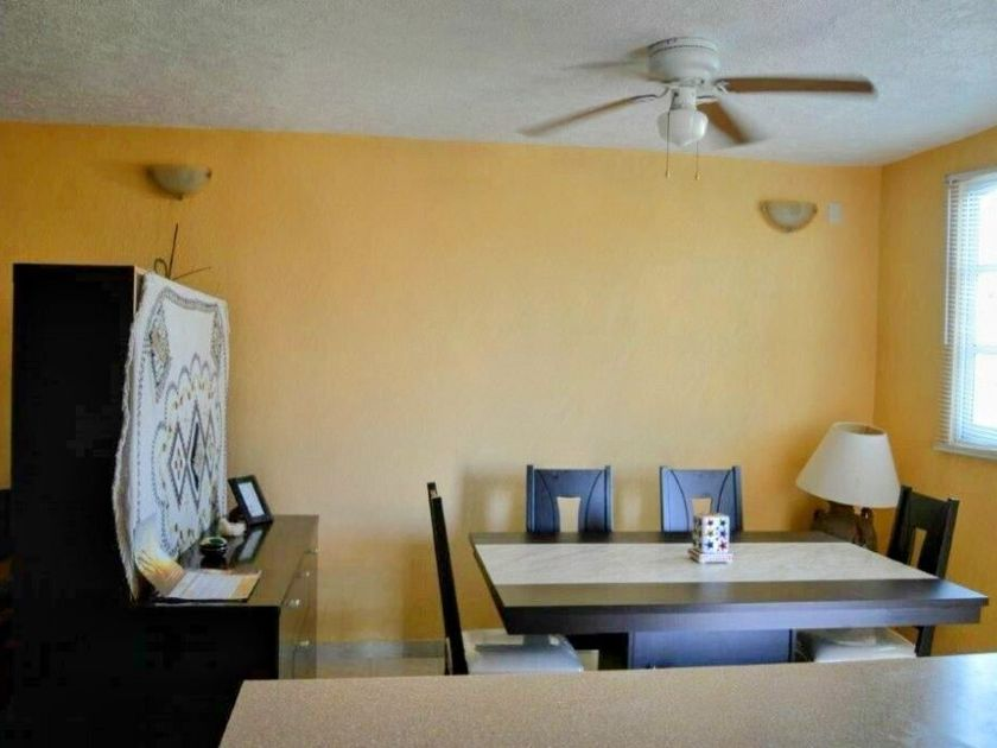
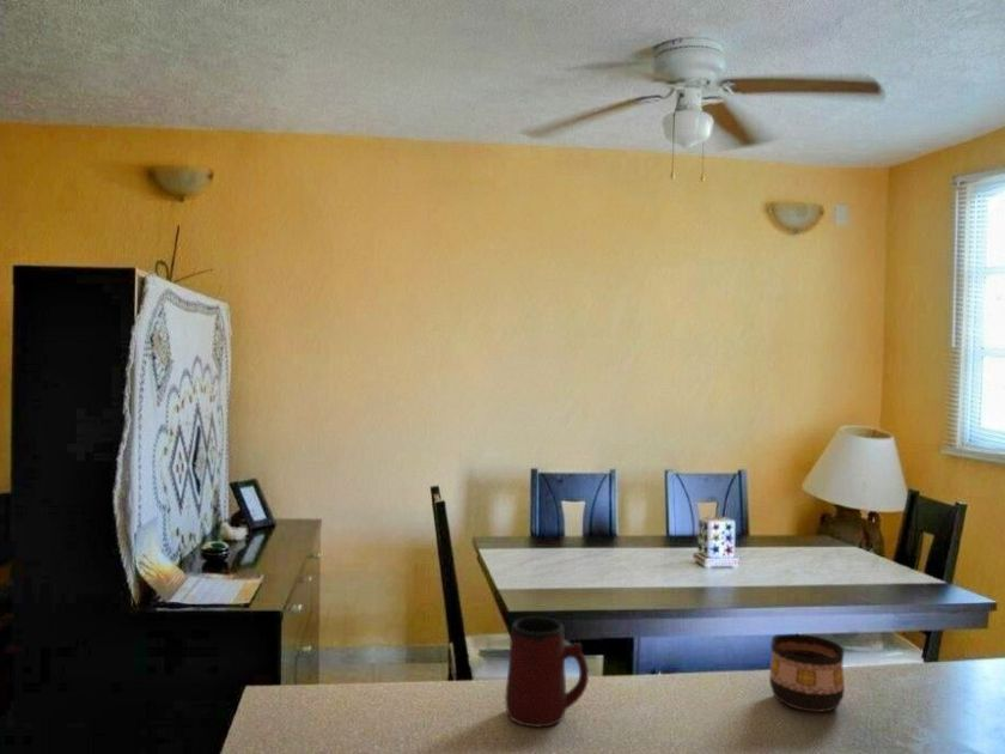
+ cup (806, 671)
+ mug (547, 669)
